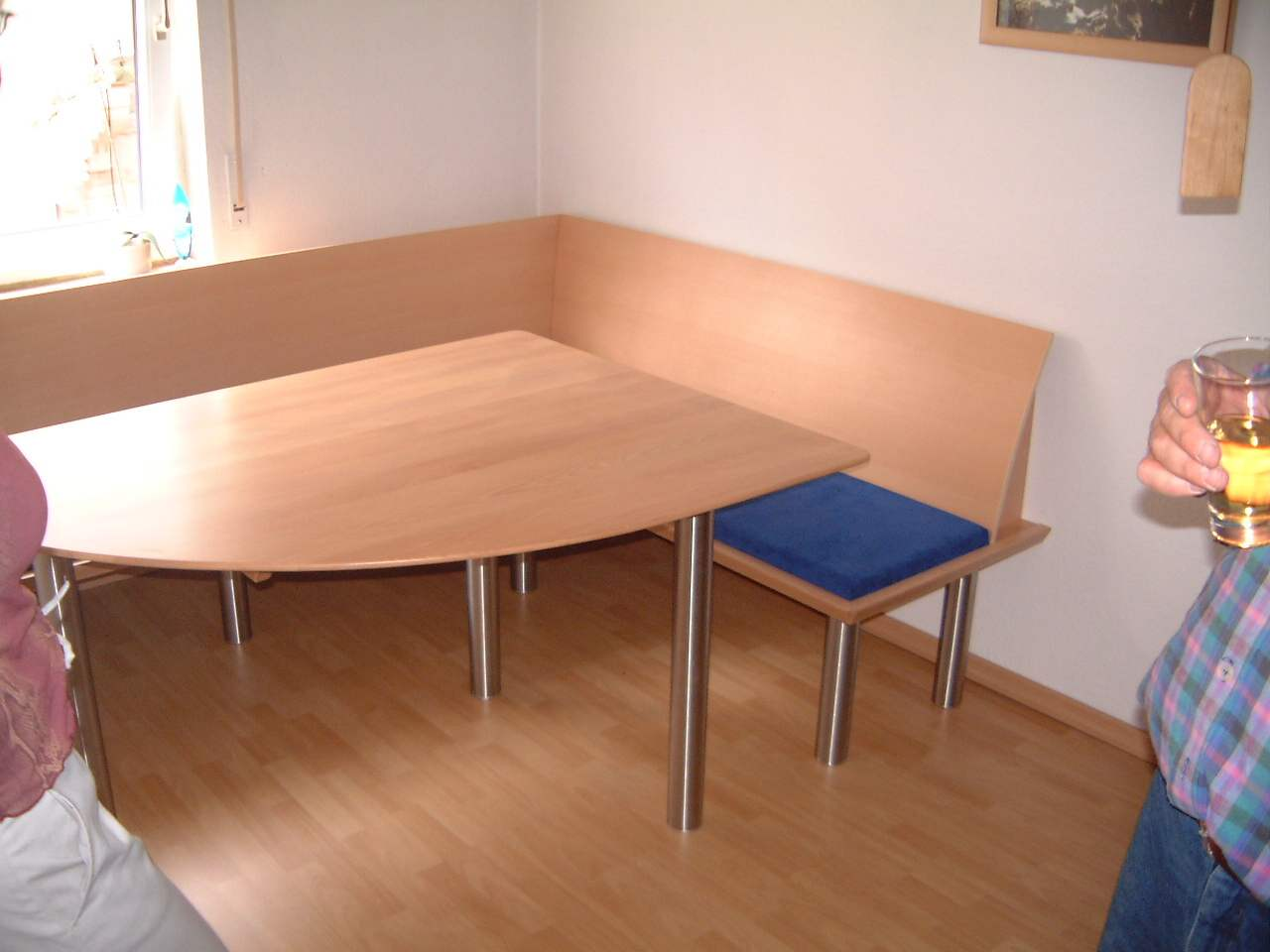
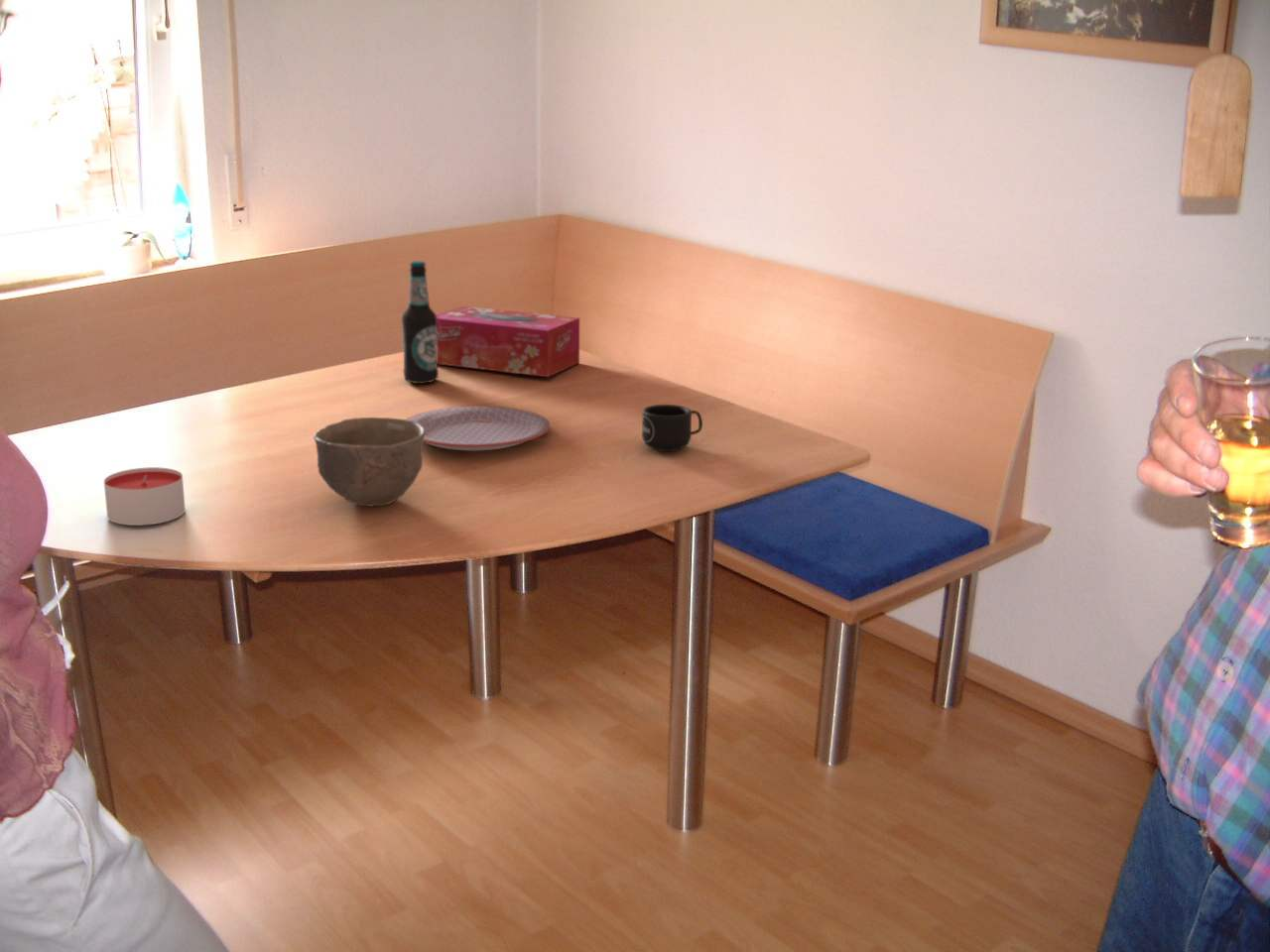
+ bottle (419, 321)
+ bowl (371, 466)
+ tissue box (504, 340)
+ mug (674, 427)
+ plate (475, 429)
+ candle (145, 494)
